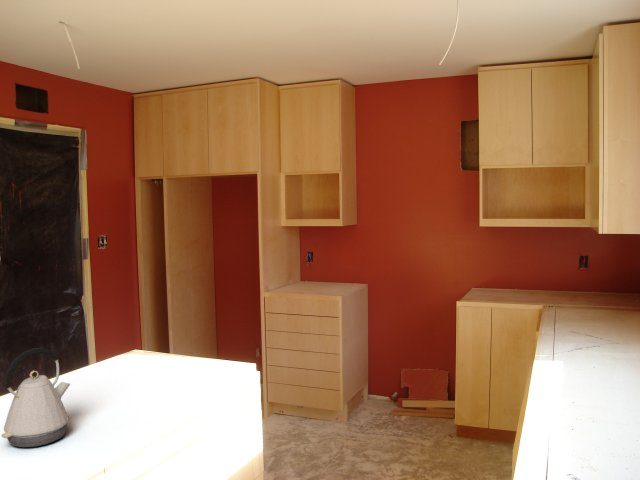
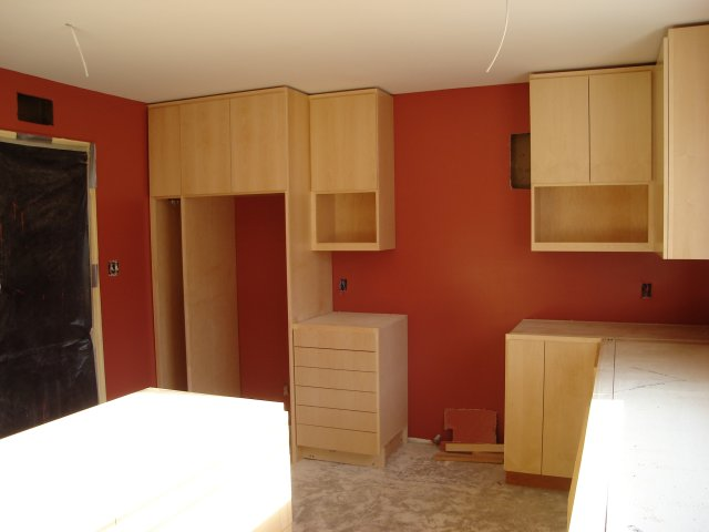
- kettle (37, 393)
